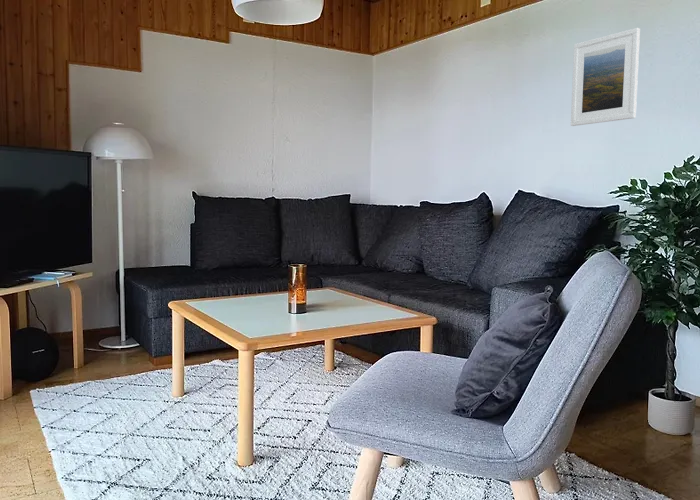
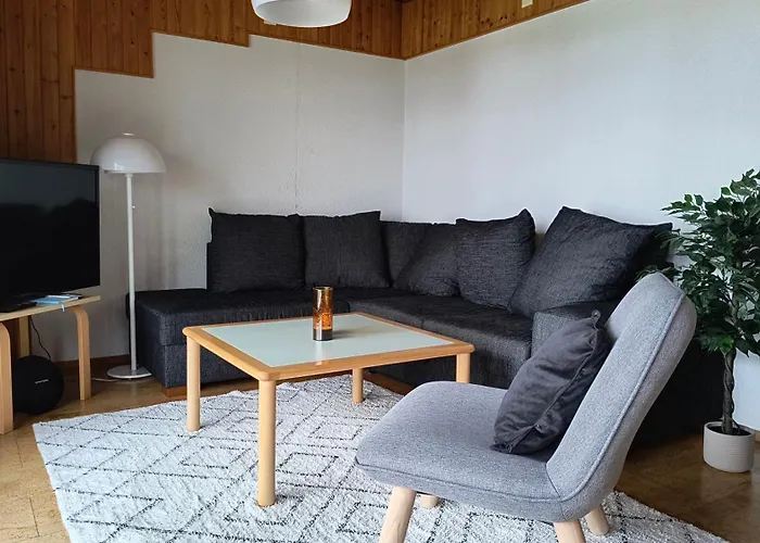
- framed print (603, 79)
